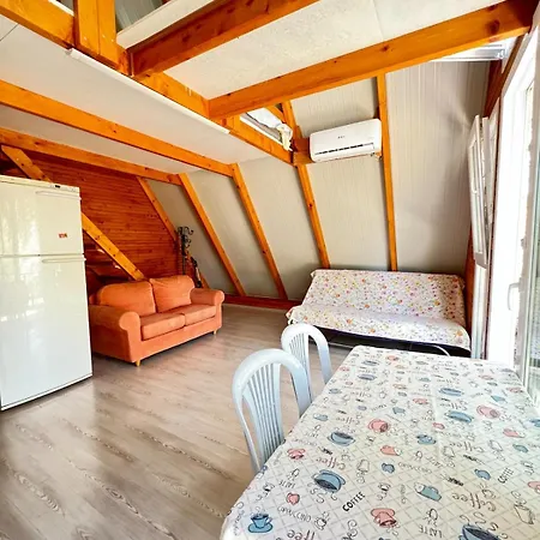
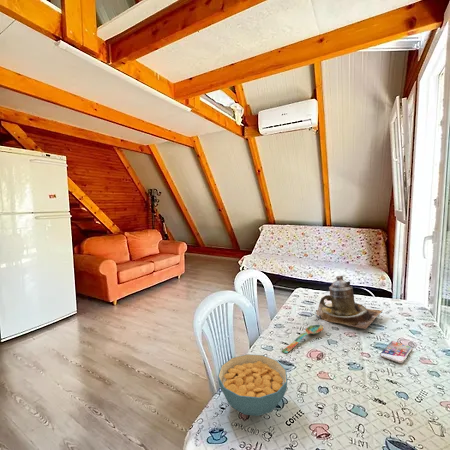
+ teapot (348, 296)
+ spoon (303, 336)
+ cereal bowl (252, 389)
+ smartphone (396, 351)
